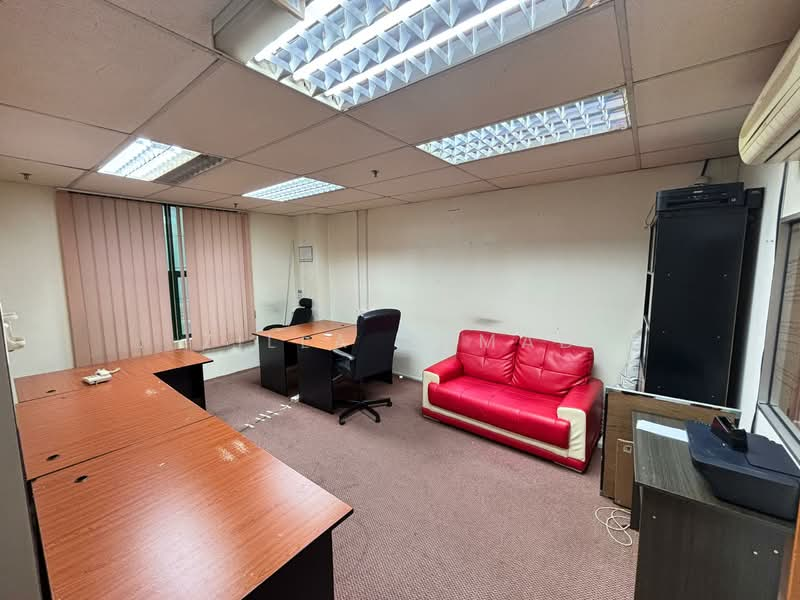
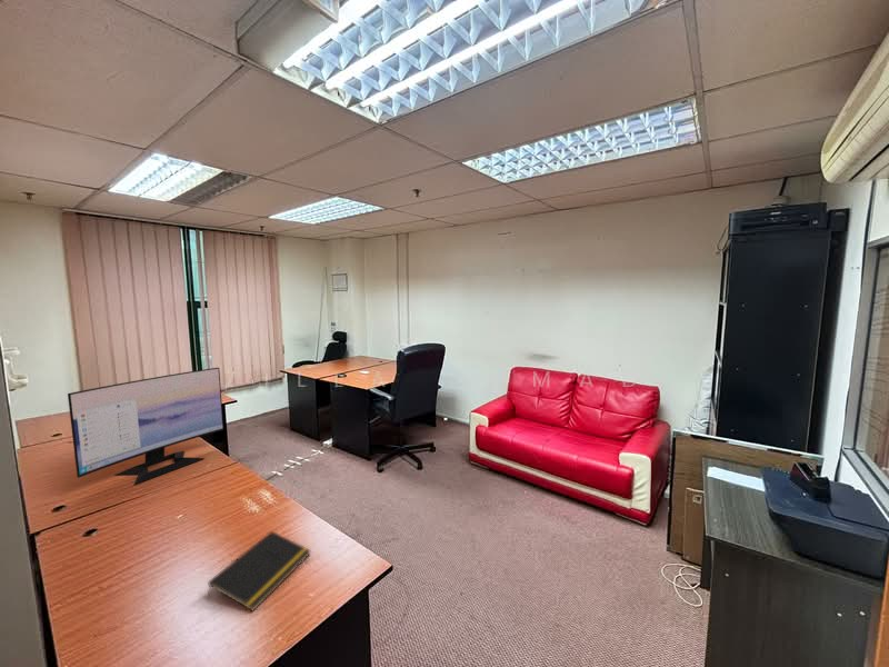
+ notepad (263, 566)
+ computer monitor (157, 422)
